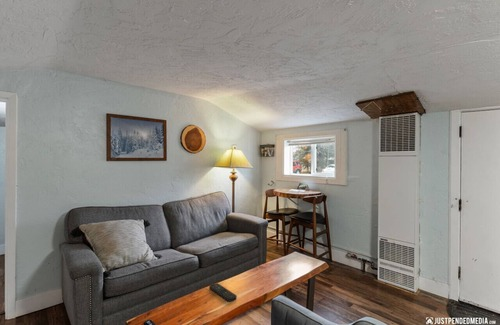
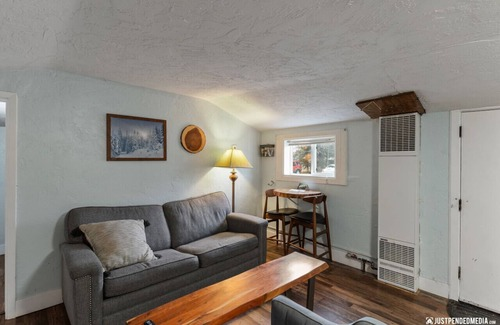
- remote control (222, 291)
